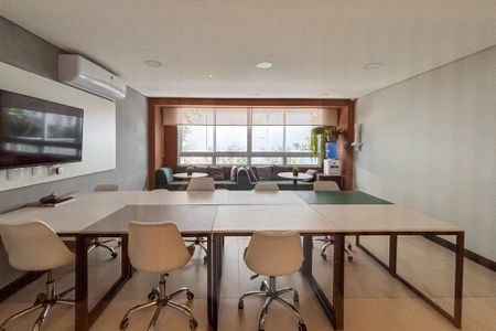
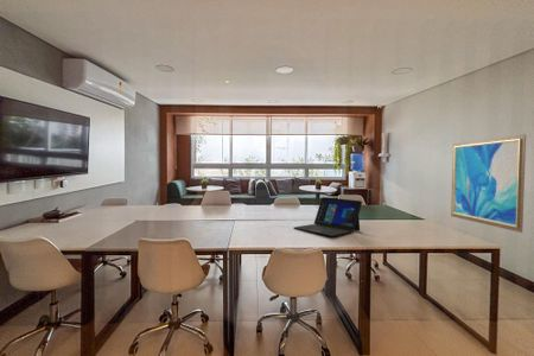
+ wall art (482, 180)
+ laptop (326, 214)
